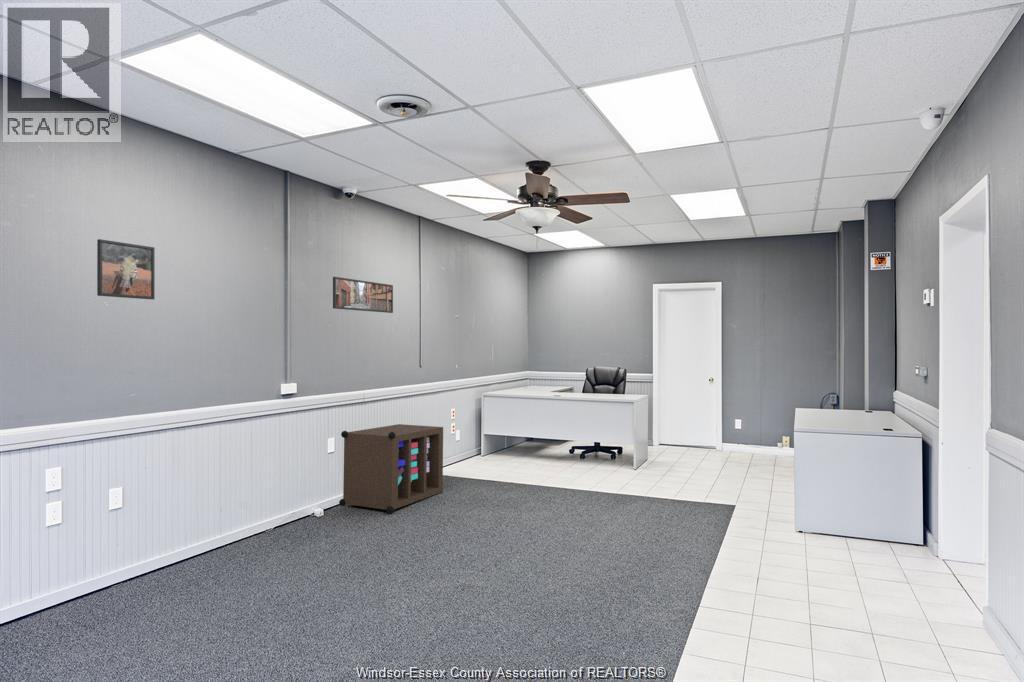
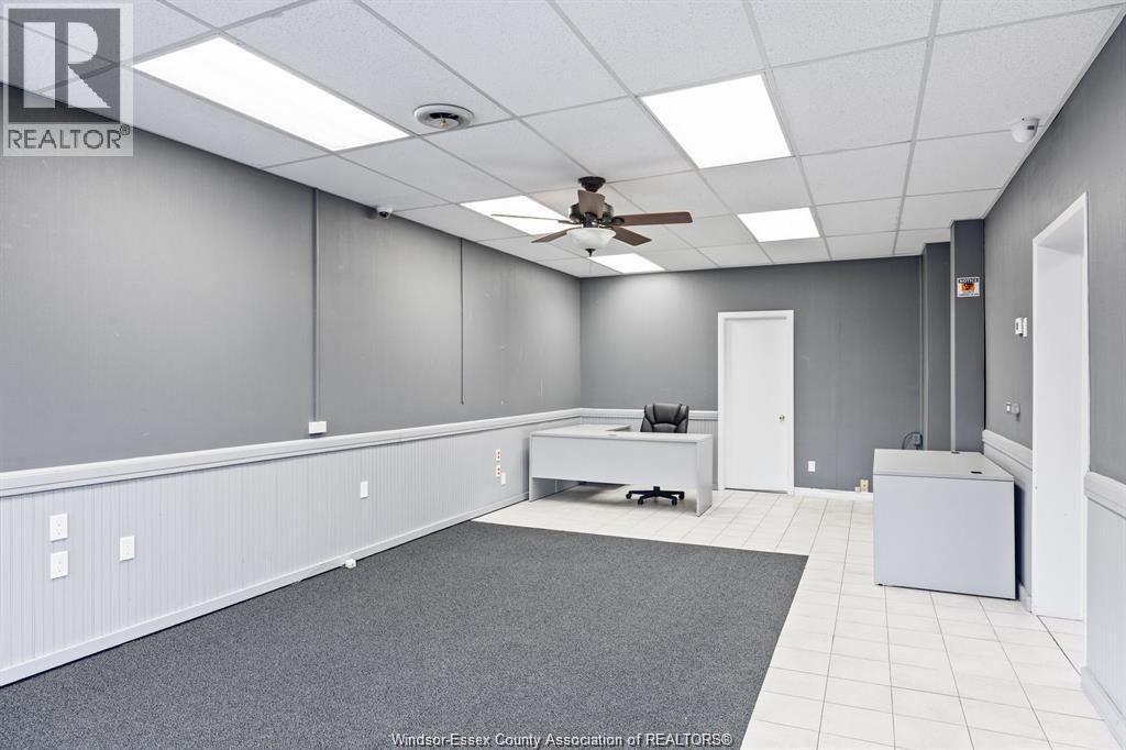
- storage cabinet (393, 461)
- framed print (364, 296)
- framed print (127, 270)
